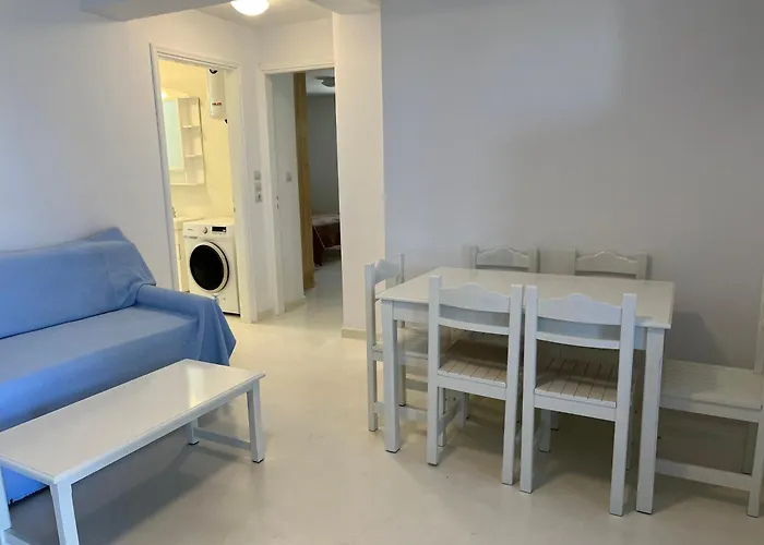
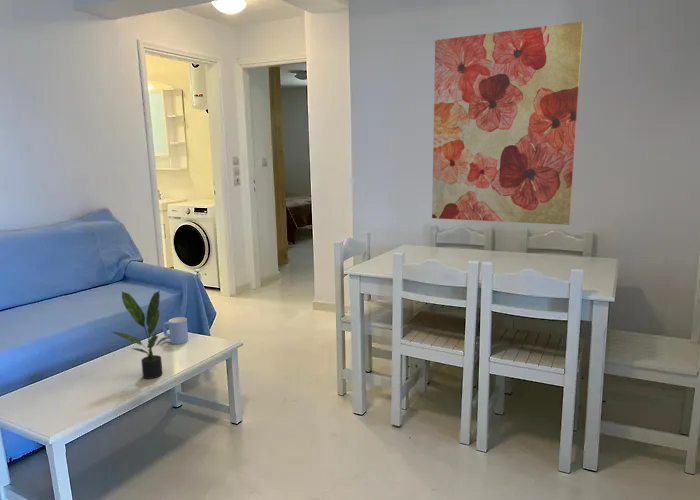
+ potted plant (146, 333)
+ wall art (500, 129)
+ mug (175, 329)
